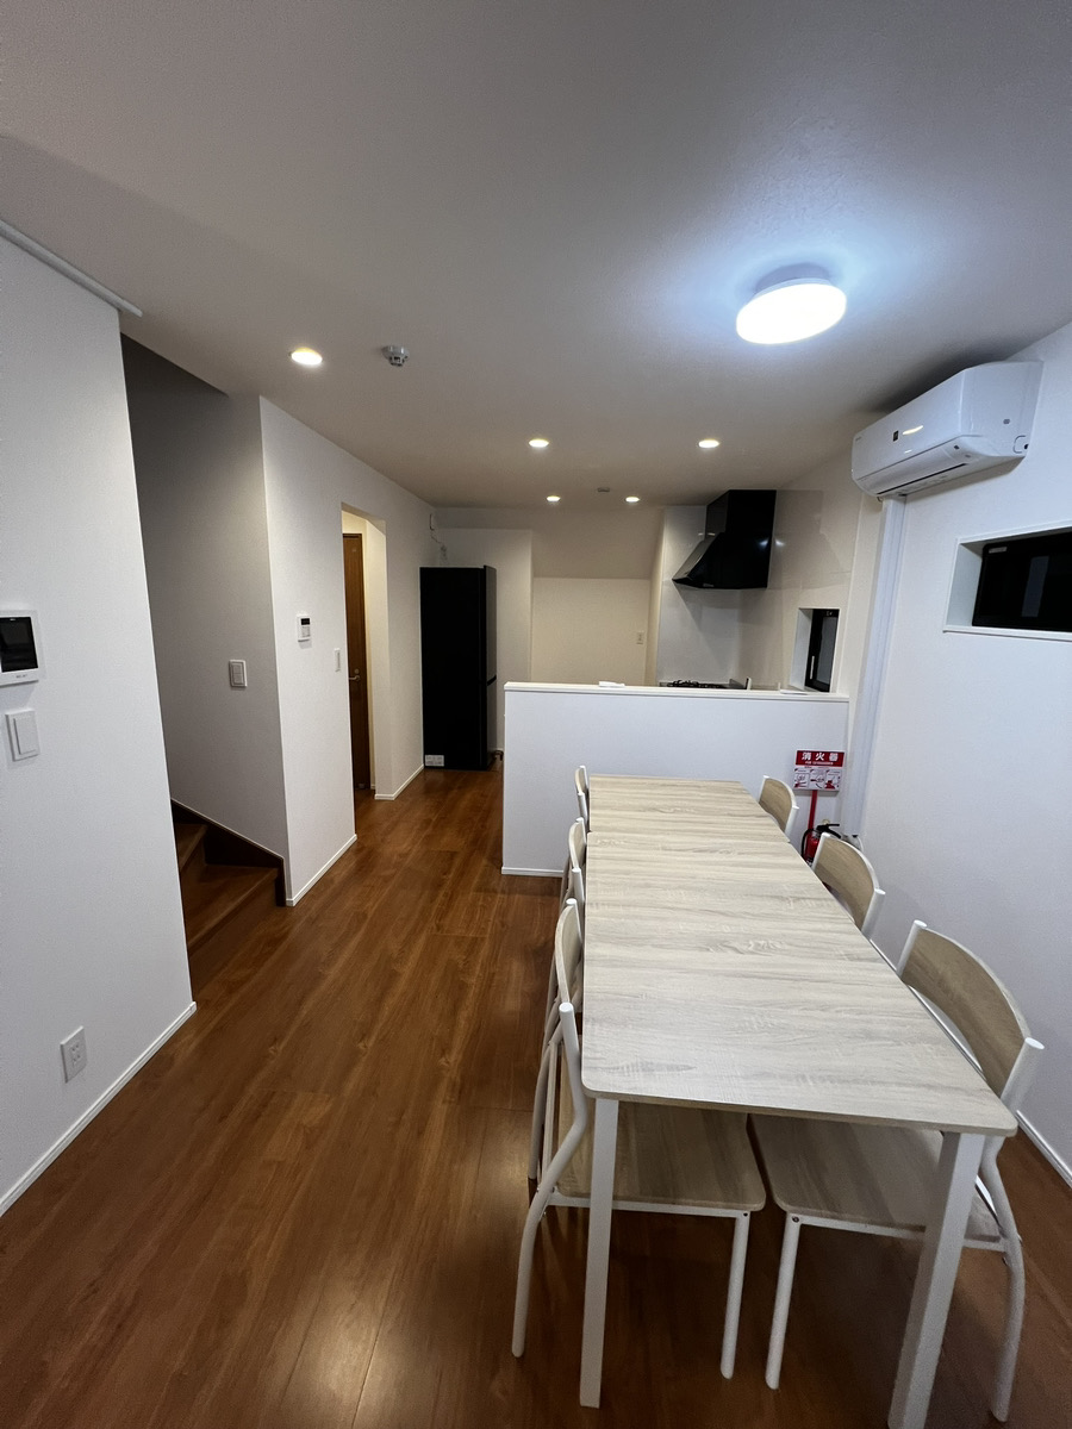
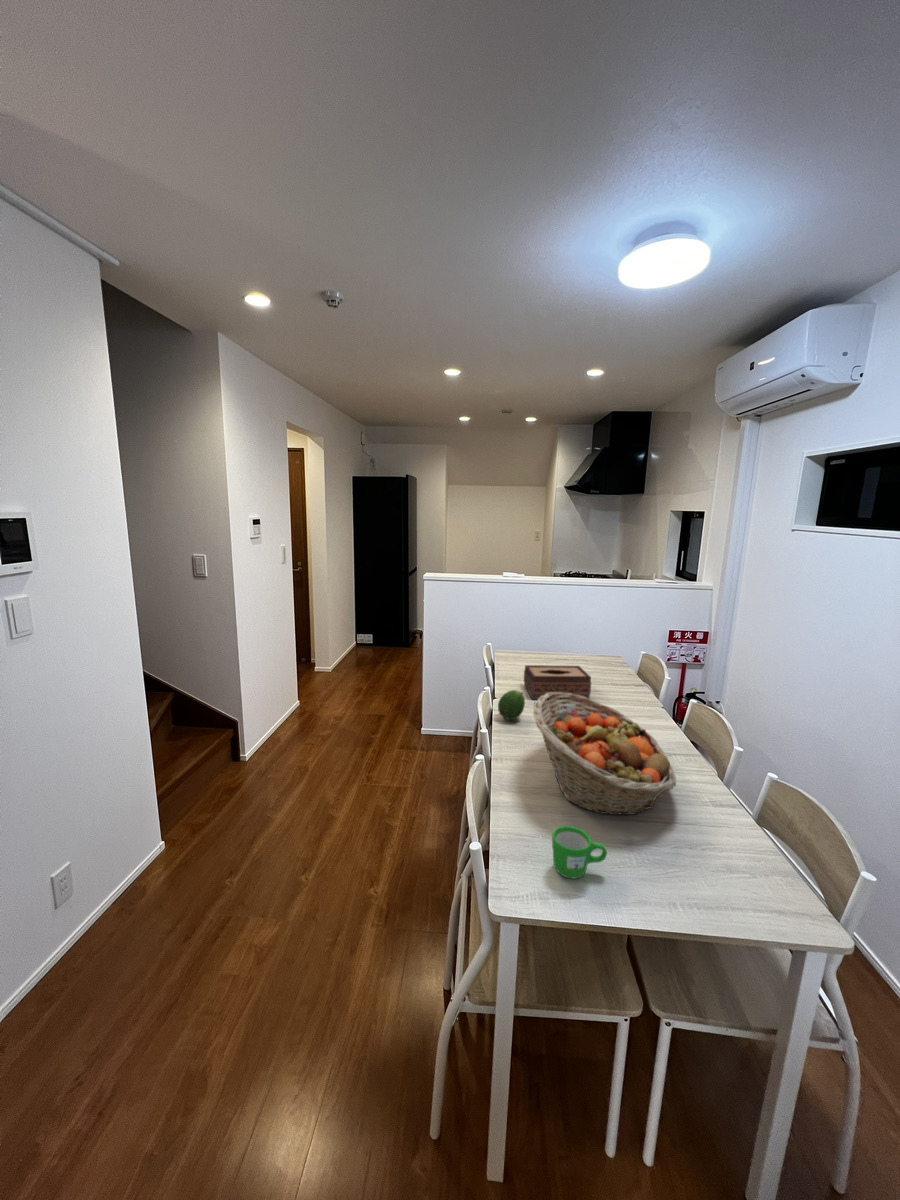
+ fruit (511, 704)
+ tissue box (556, 681)
+ fruit basket (600, 747)
+ mug (578, 854)
